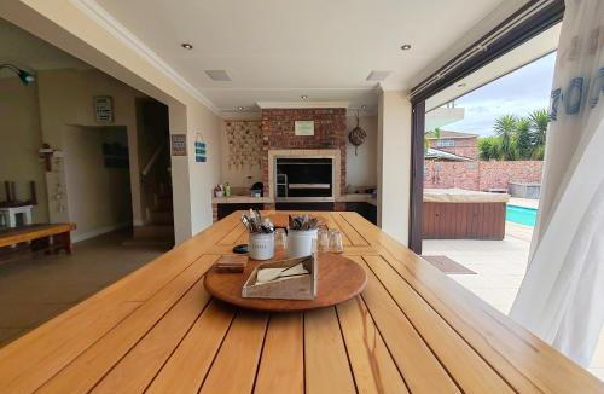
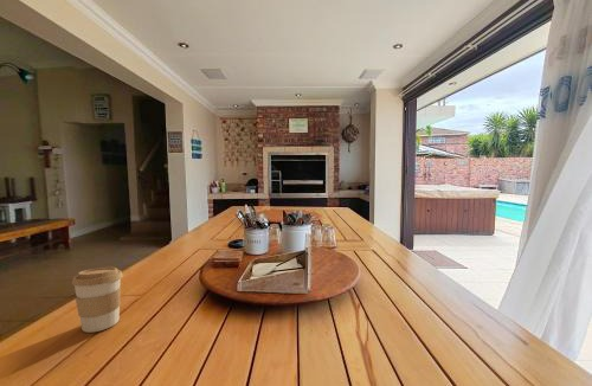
+ coffee cup (99, 296)
